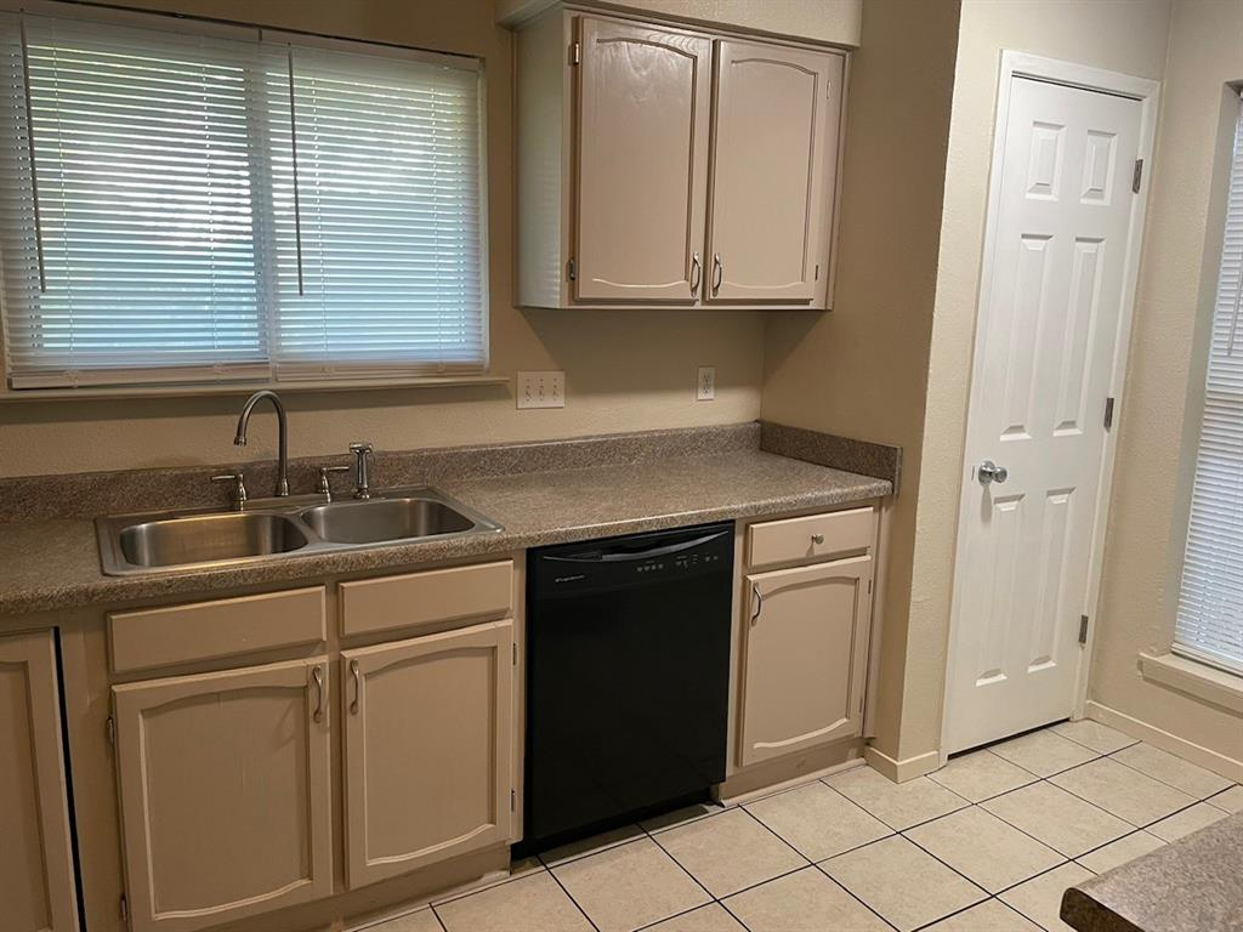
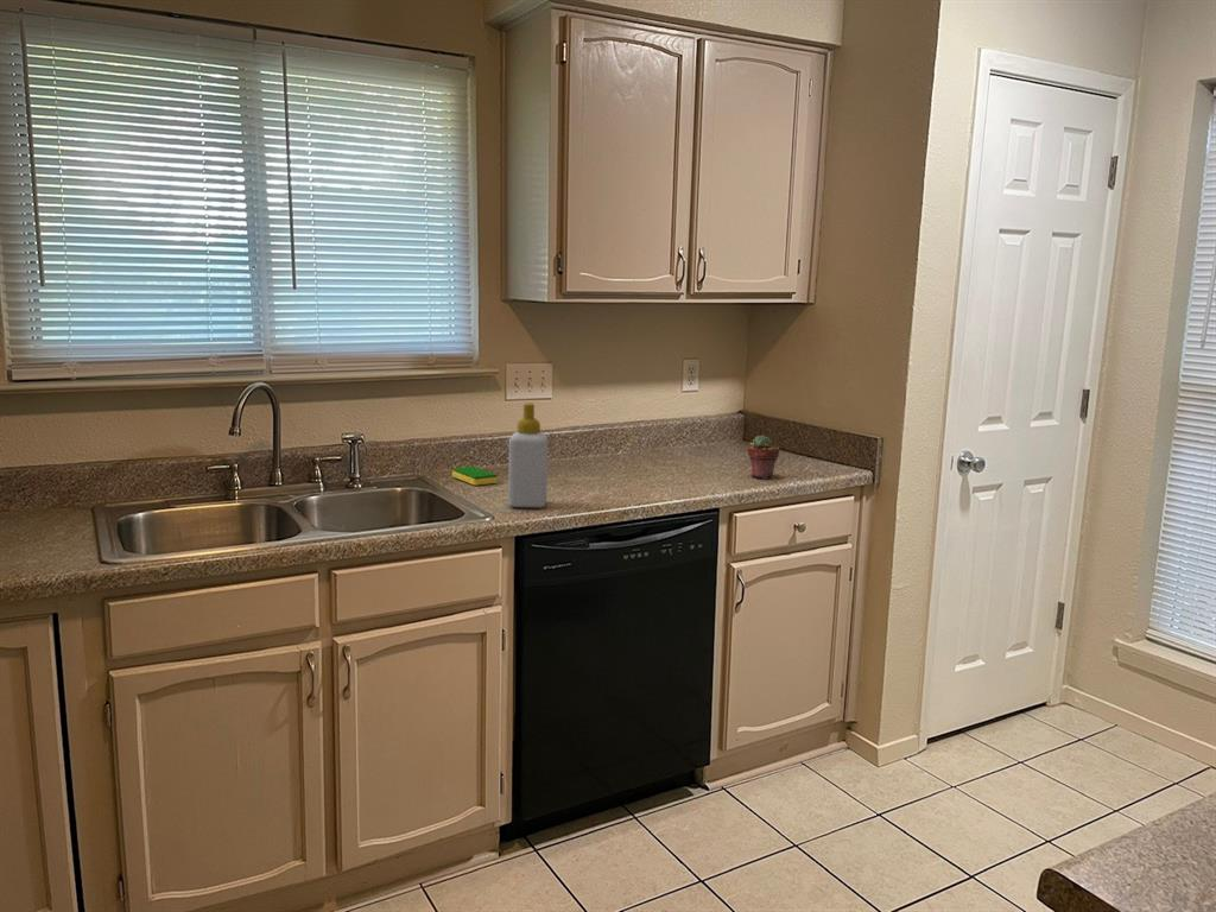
+ soap bottle (527, 454)
+ dish sponge (474, 475)
+ potted succulent (762, 455)
